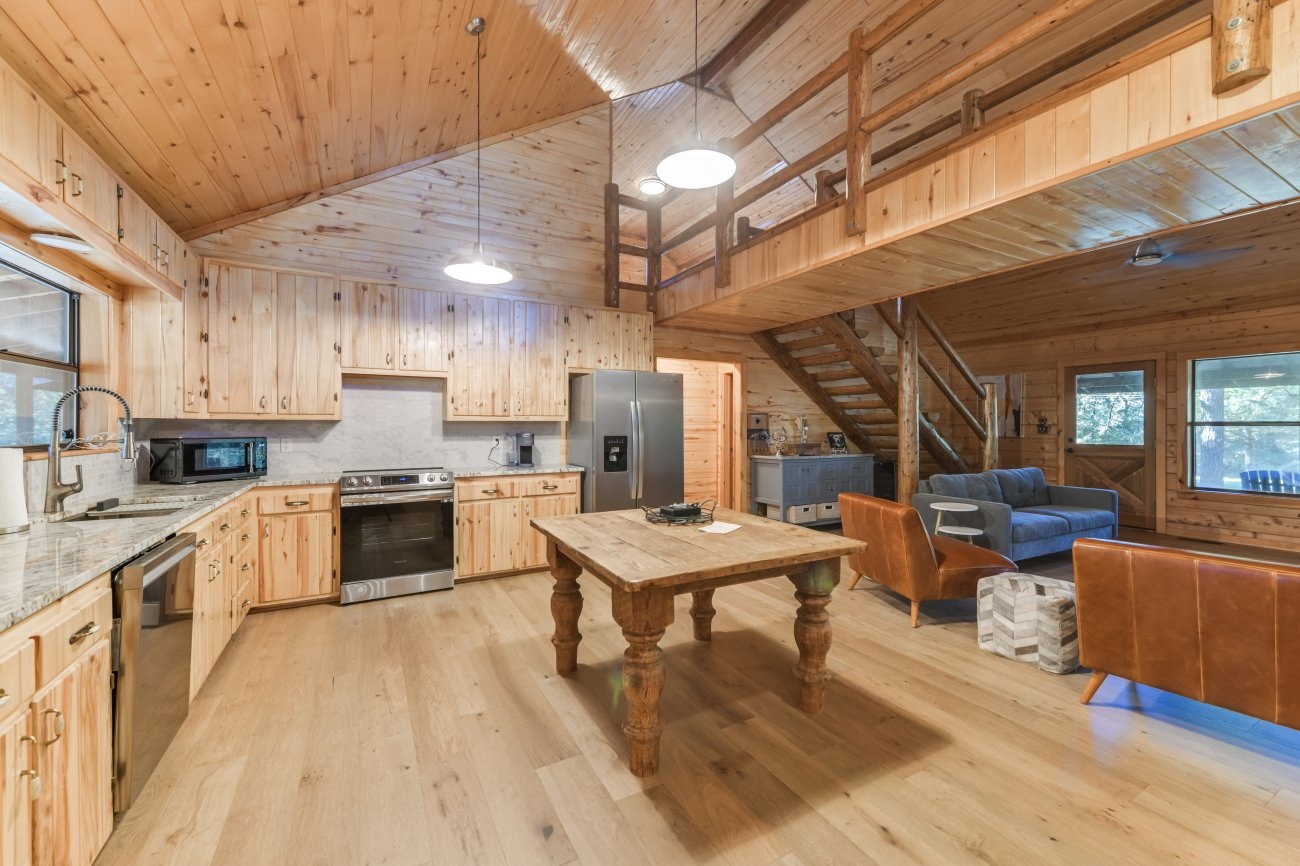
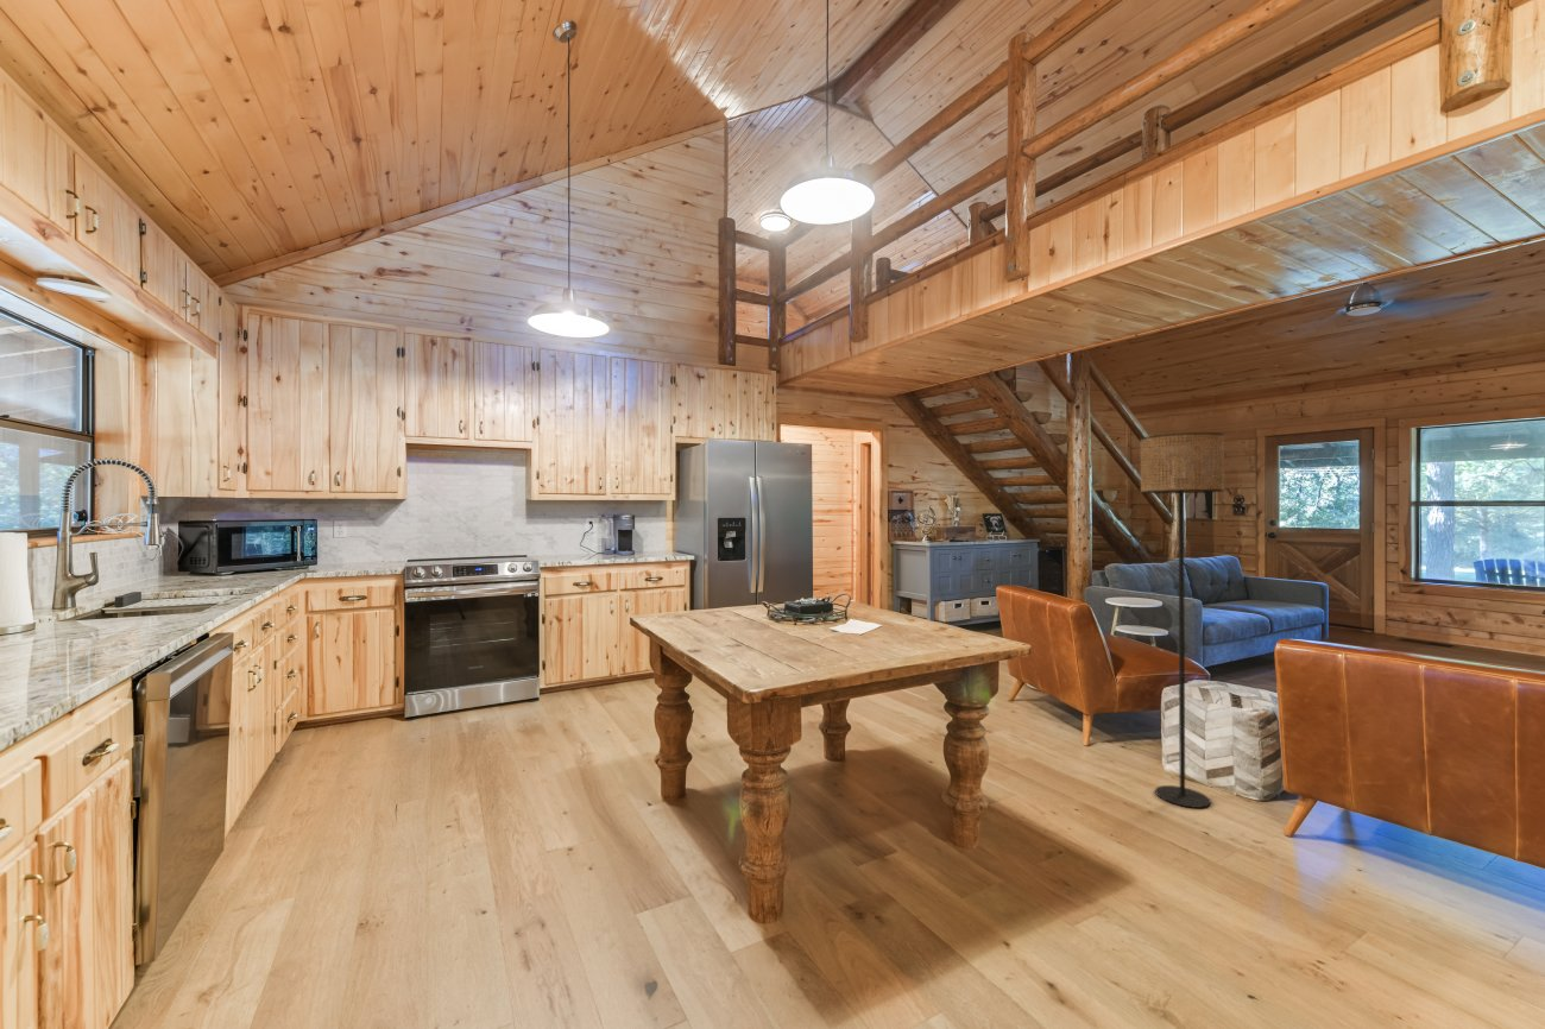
+ floor lamp (1181, 617)
